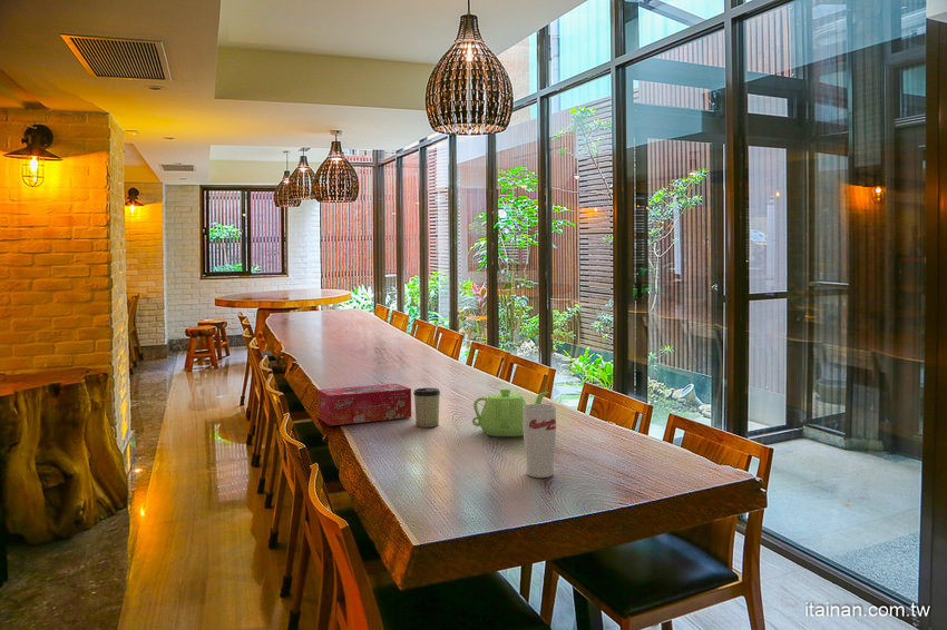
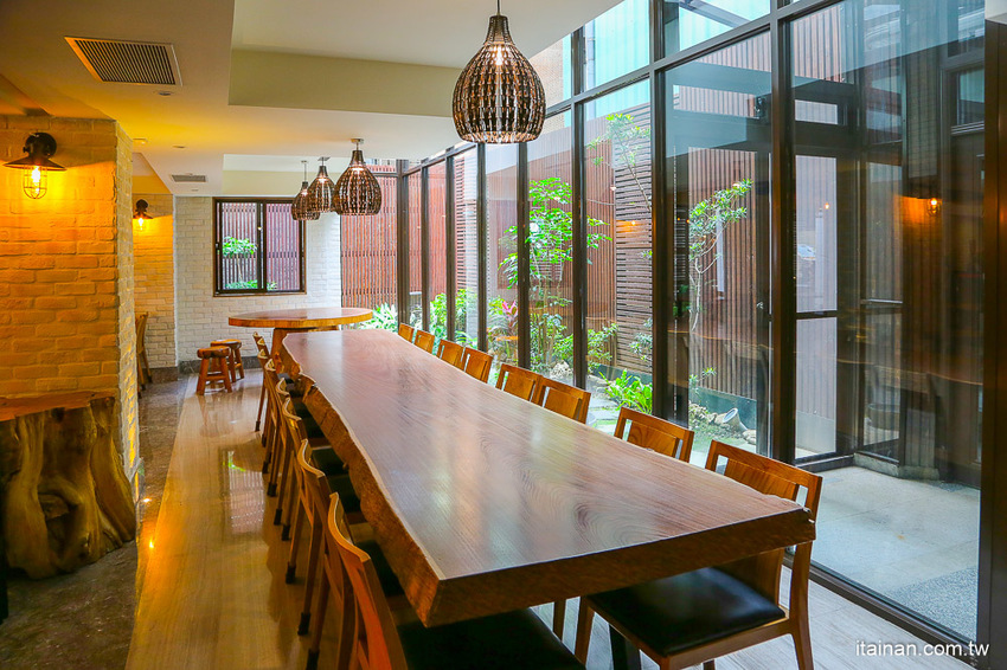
- cup (427, 406)
- cup (539, 440)
- tissue box (364, 403)
- teapot (510, 411)
